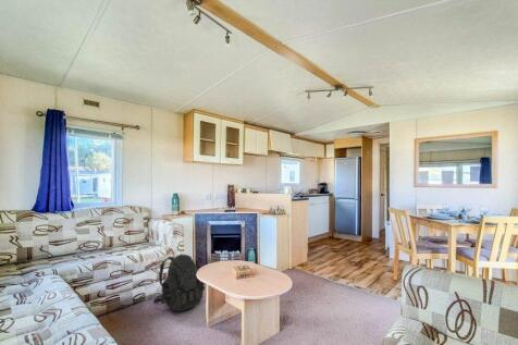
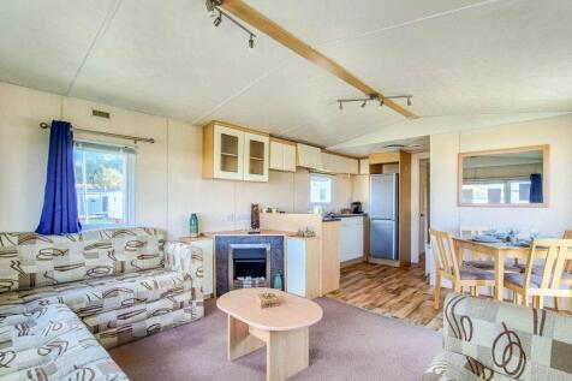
- backpack (180, 280)
